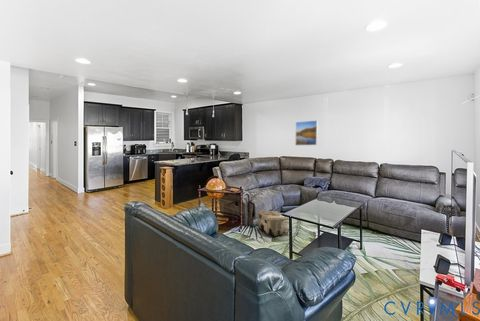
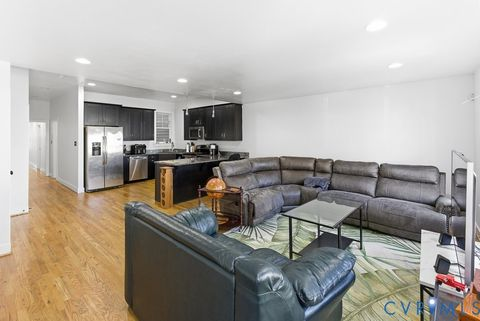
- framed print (306, 133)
- pouf (273, 223)
